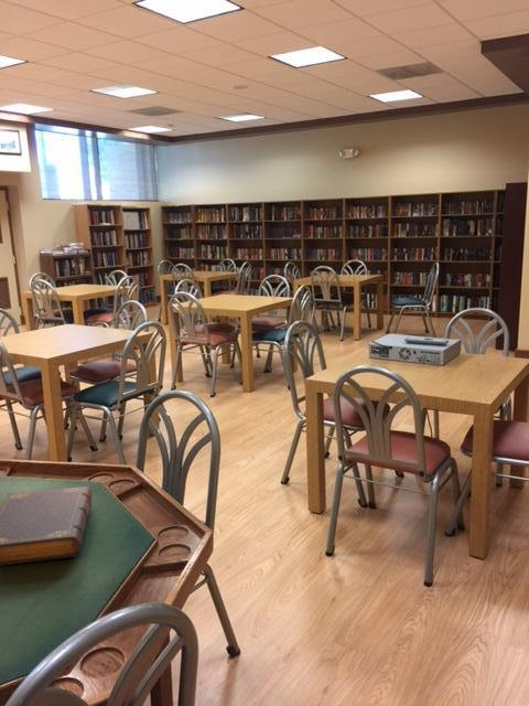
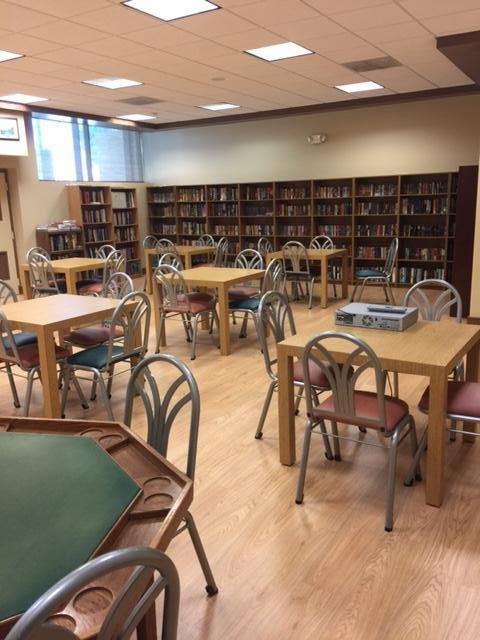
- book (42, 522)
